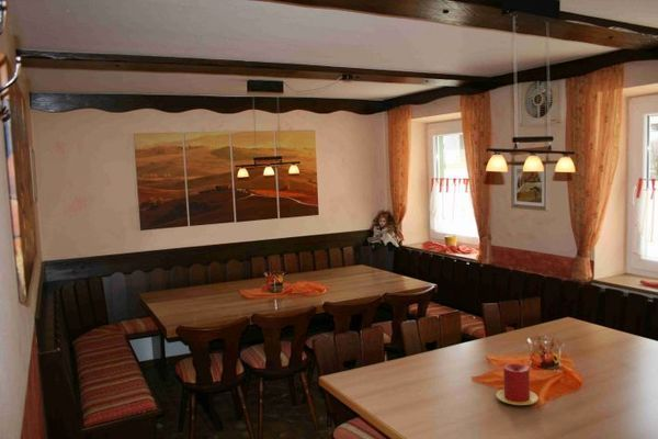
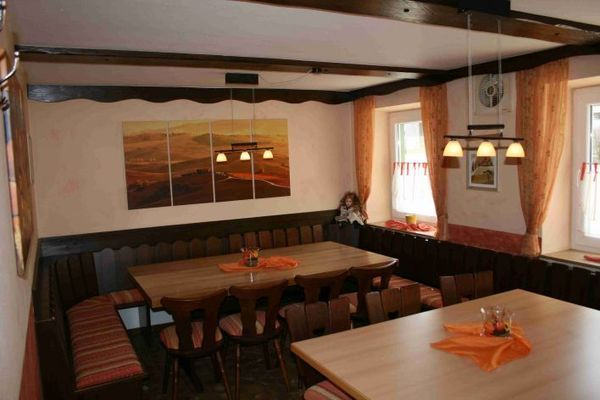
- candle (517, 383)
